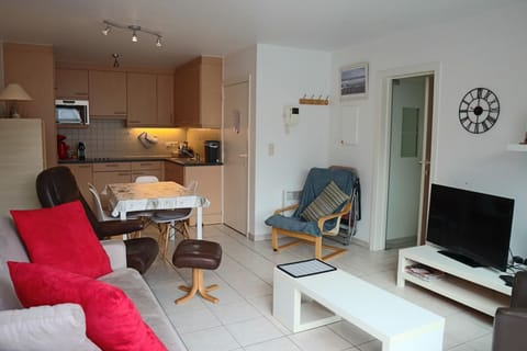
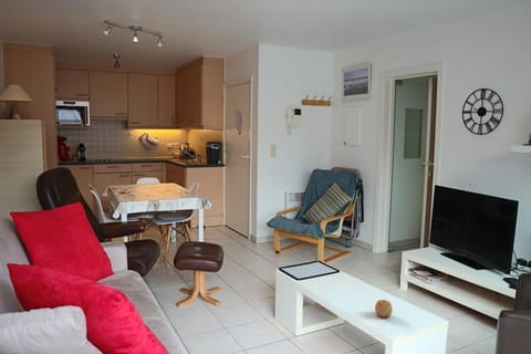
+ apple (383, 308)
